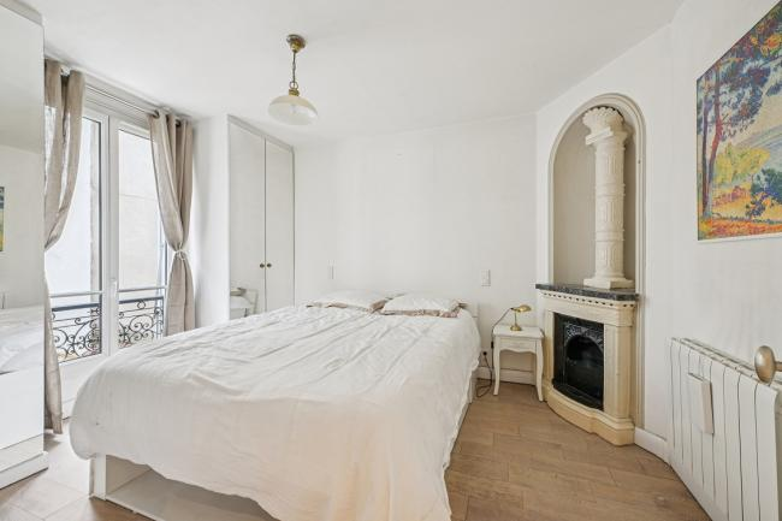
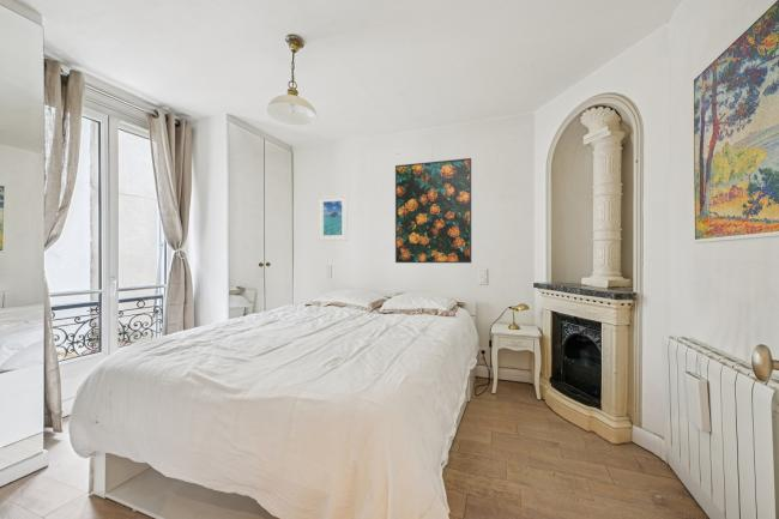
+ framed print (431, 212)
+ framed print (332, 218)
